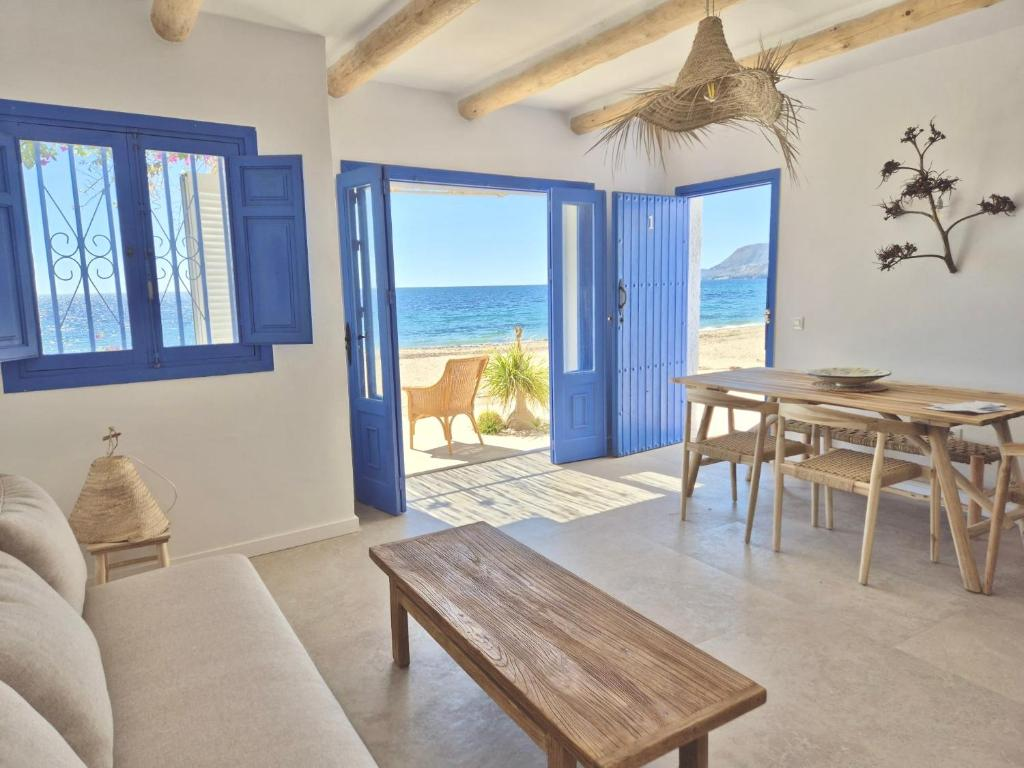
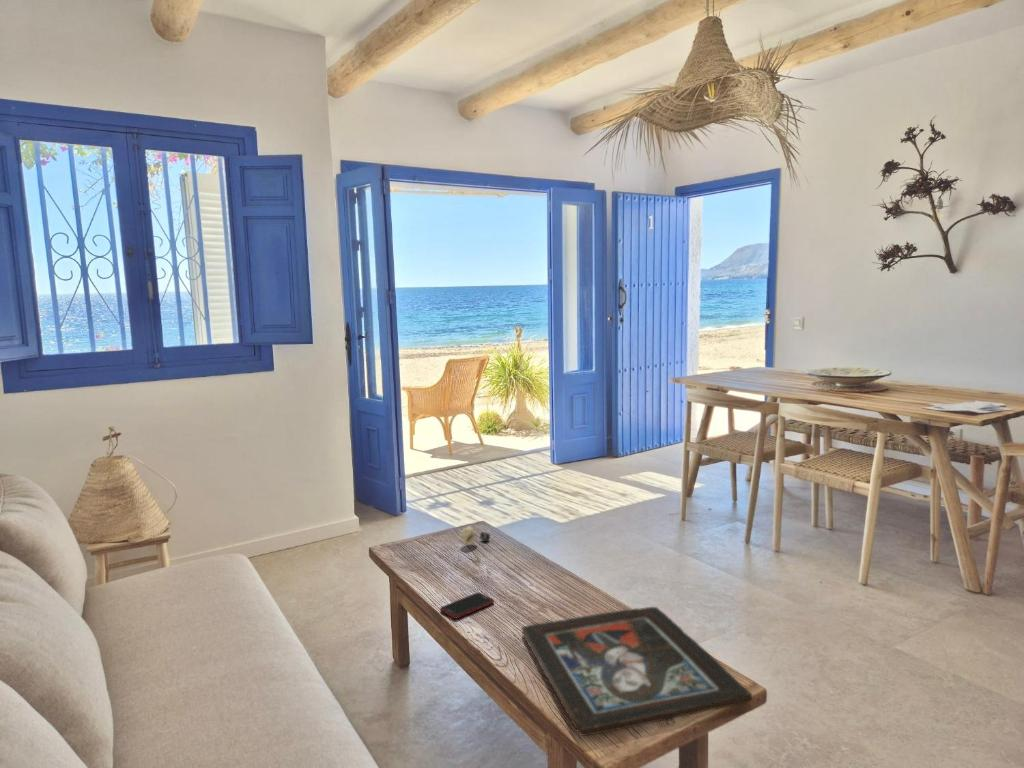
+ seashell (475, 533)
+ religious icon (625, 662)
+ cell phone (467, 605)
